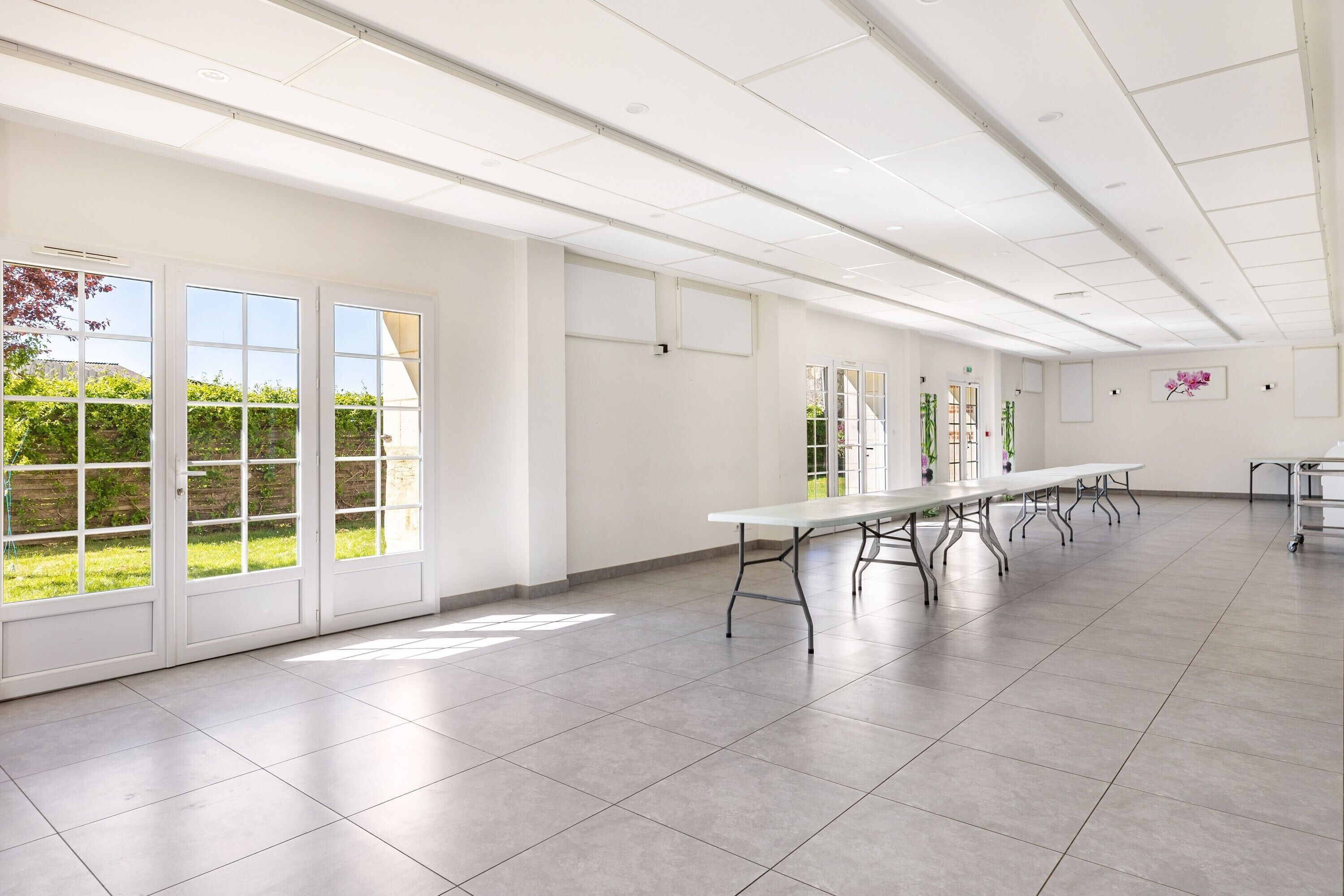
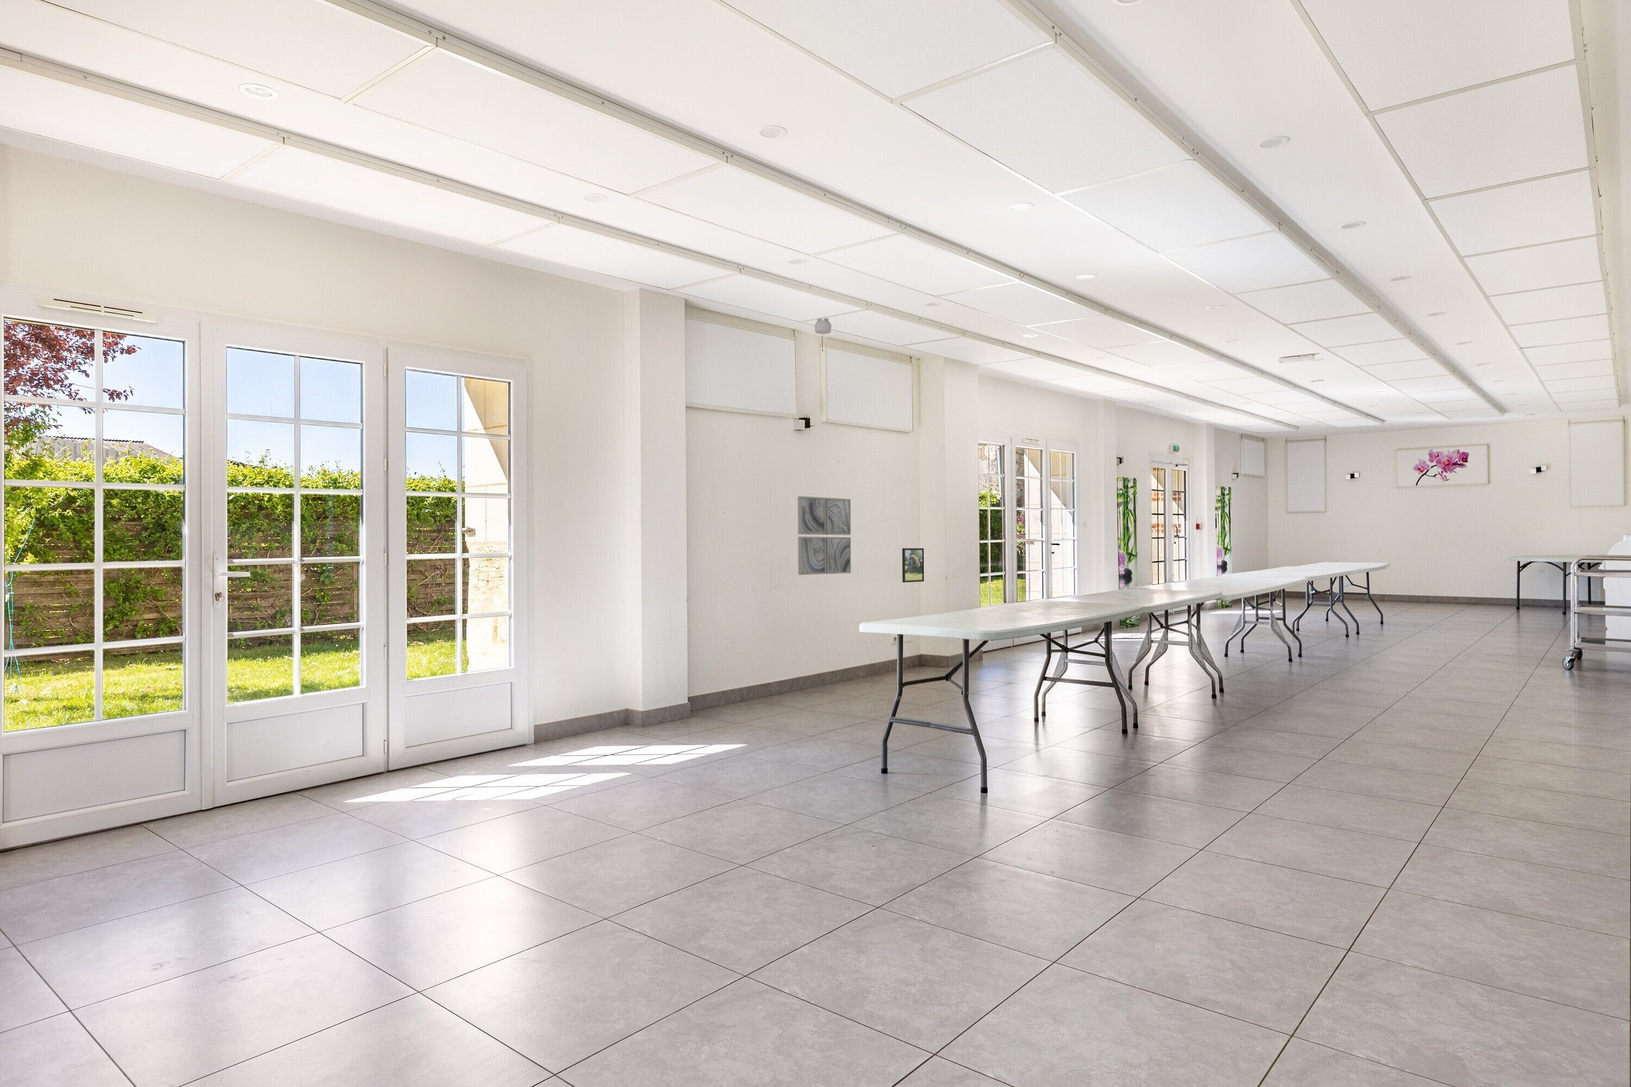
+ smoke detector (823, 325)
+ wall art (825, 534)
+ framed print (913, 564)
